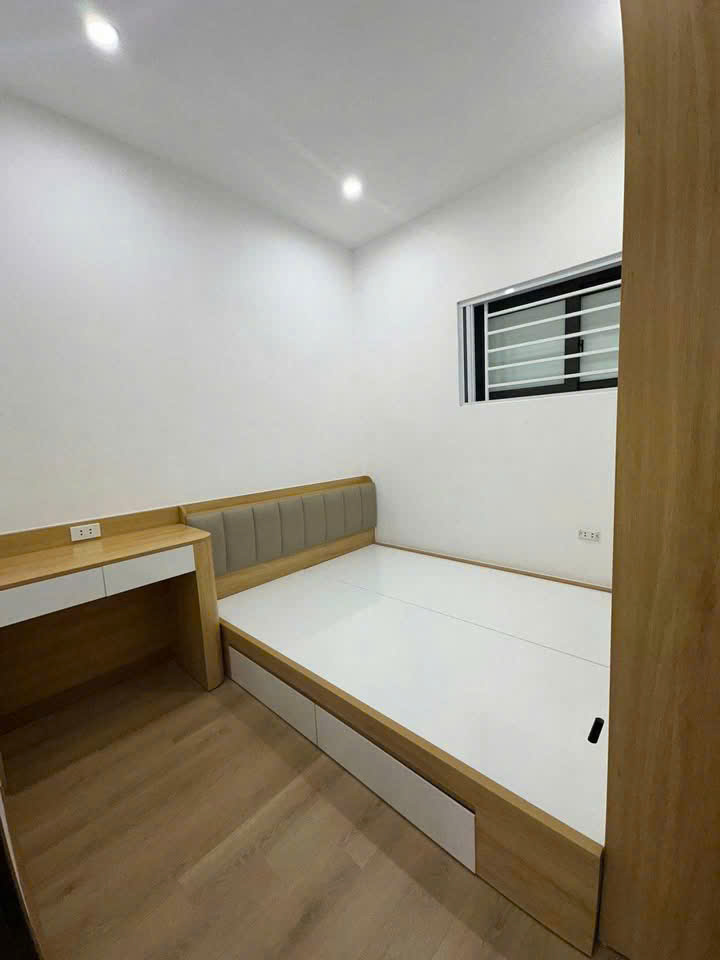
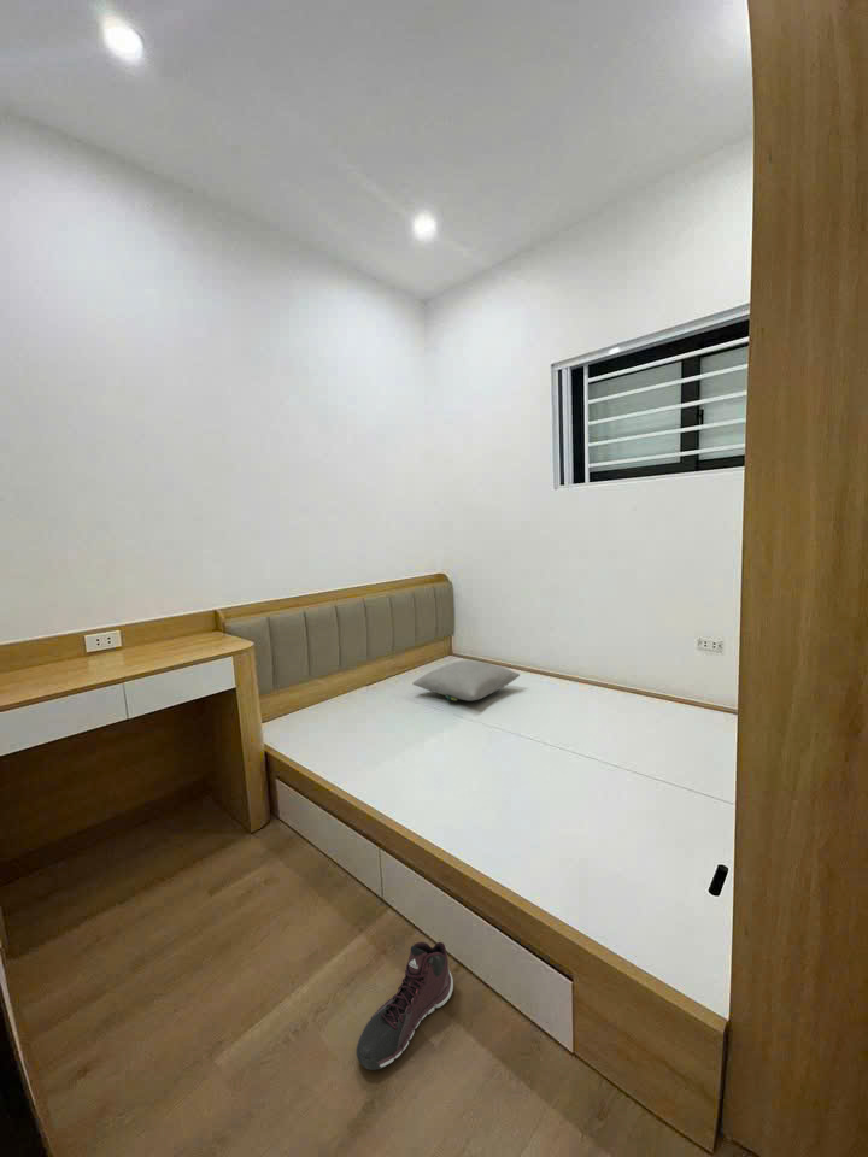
+ sneaker (404, 988)
+ pillow (467, 679)
